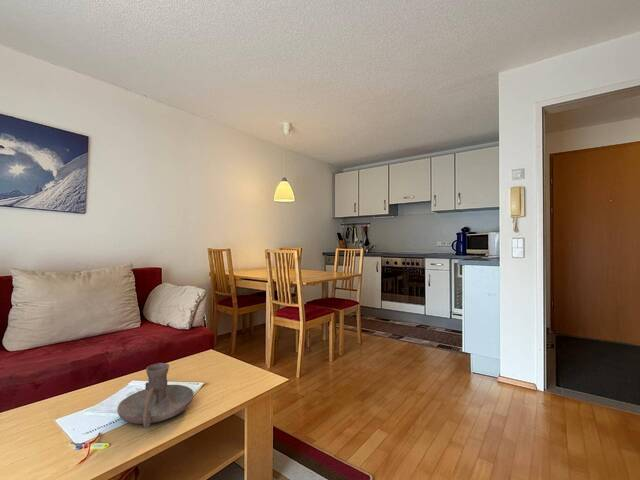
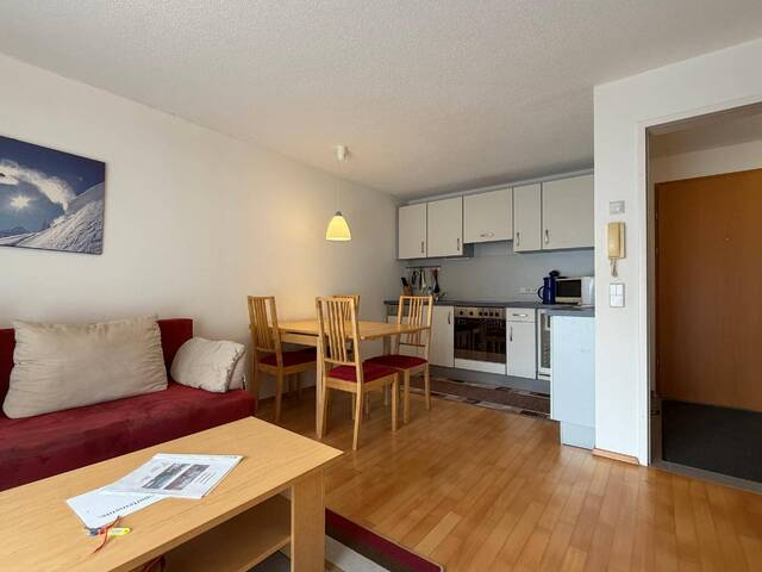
- candle holder (155, 392)
